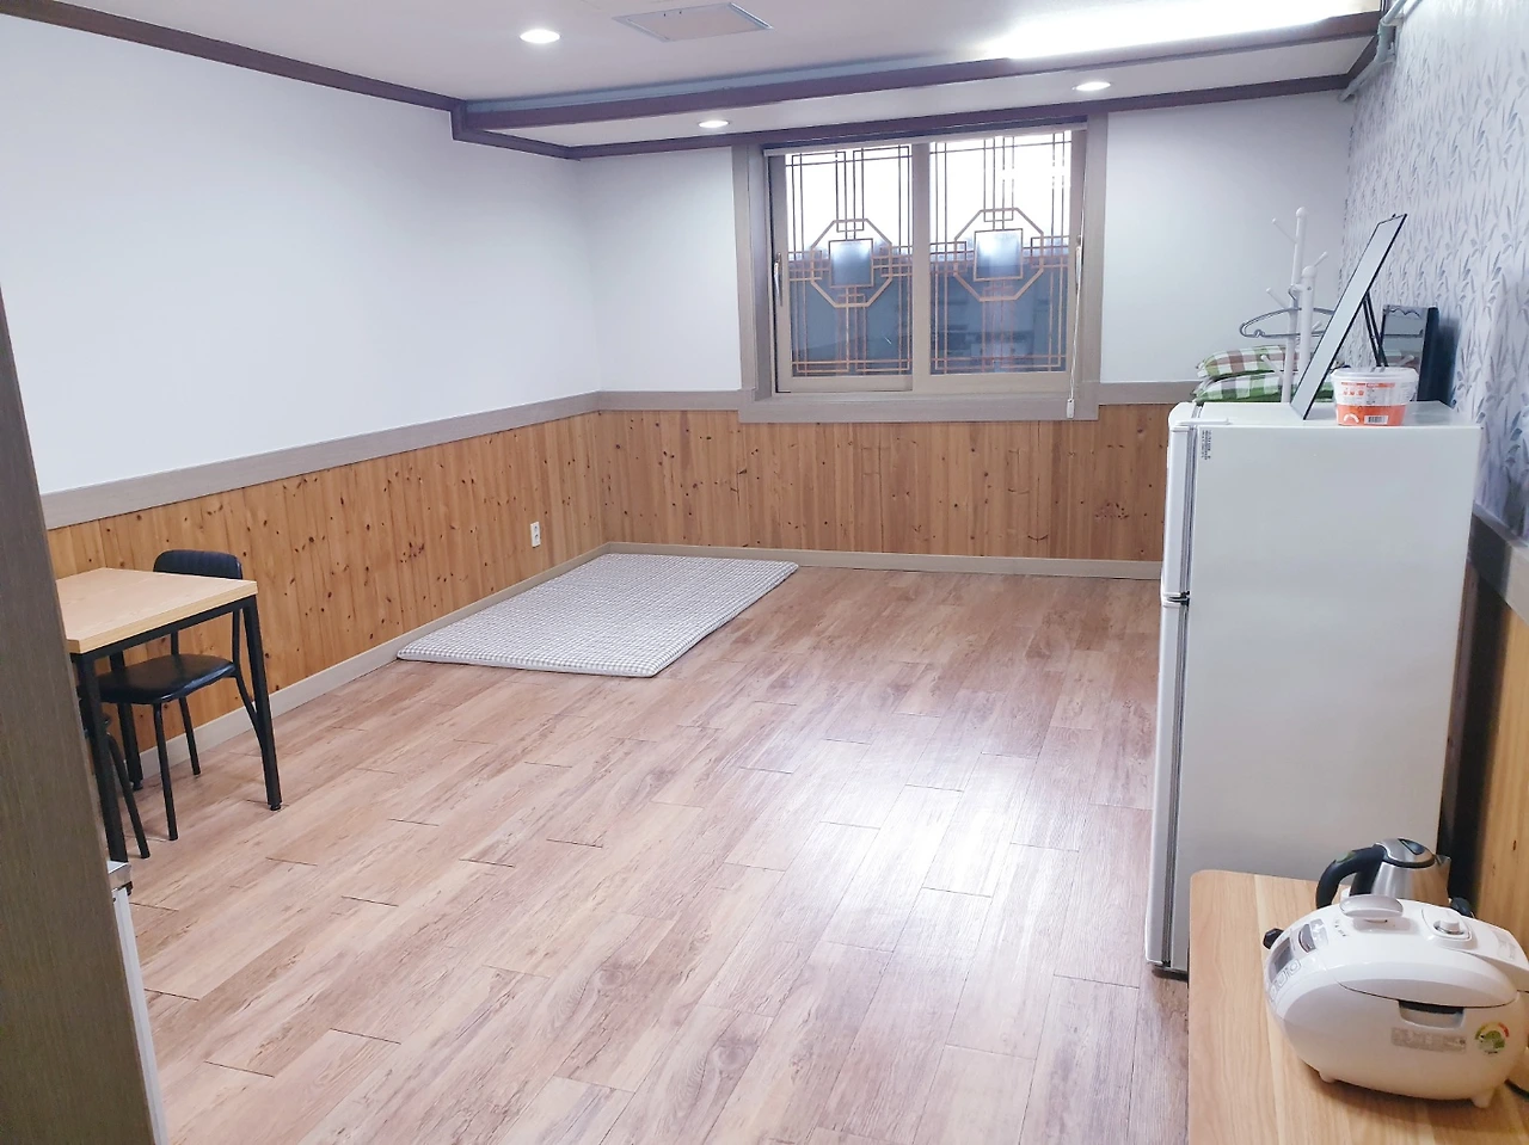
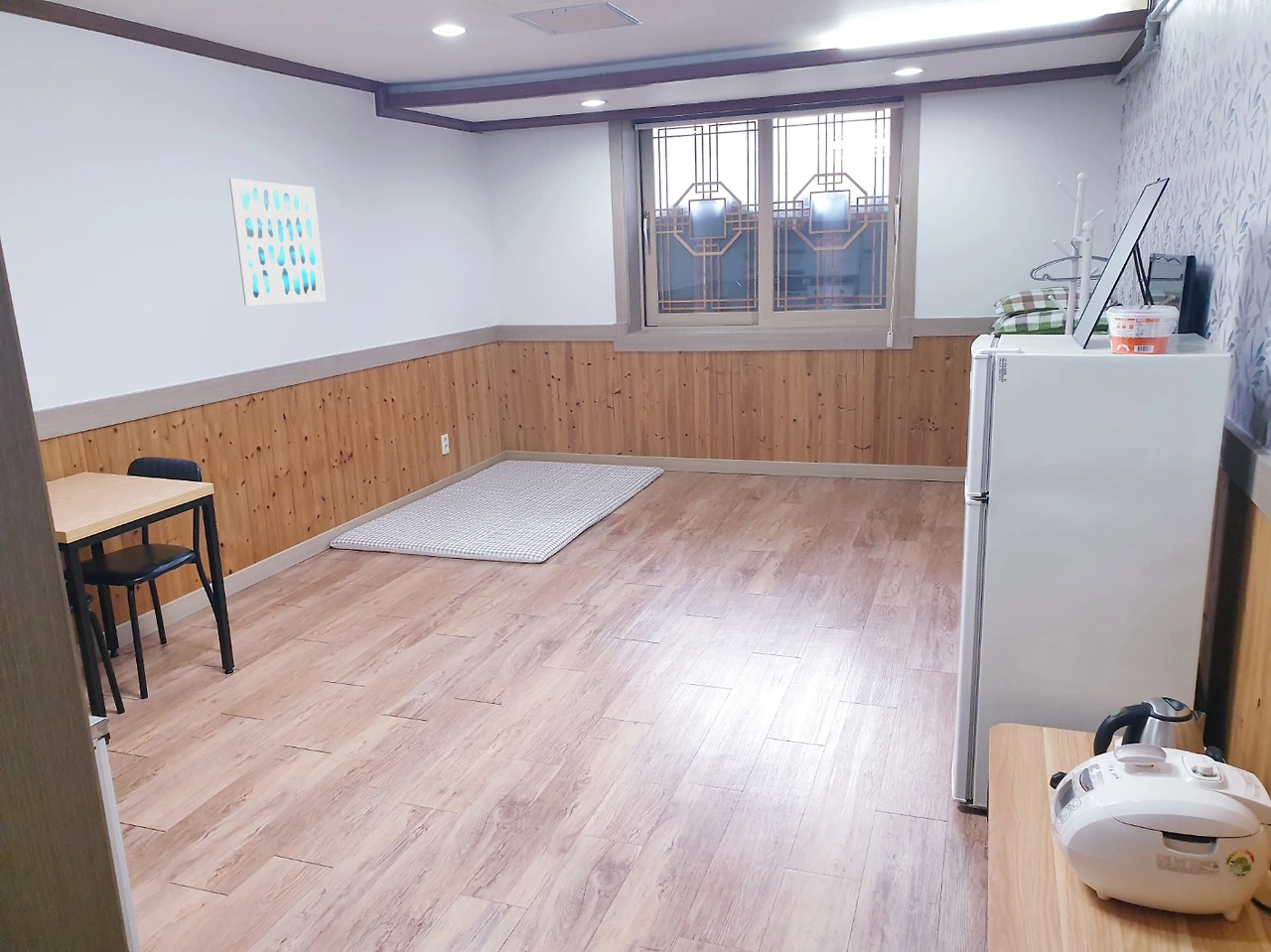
+ wall art (281, 243)
